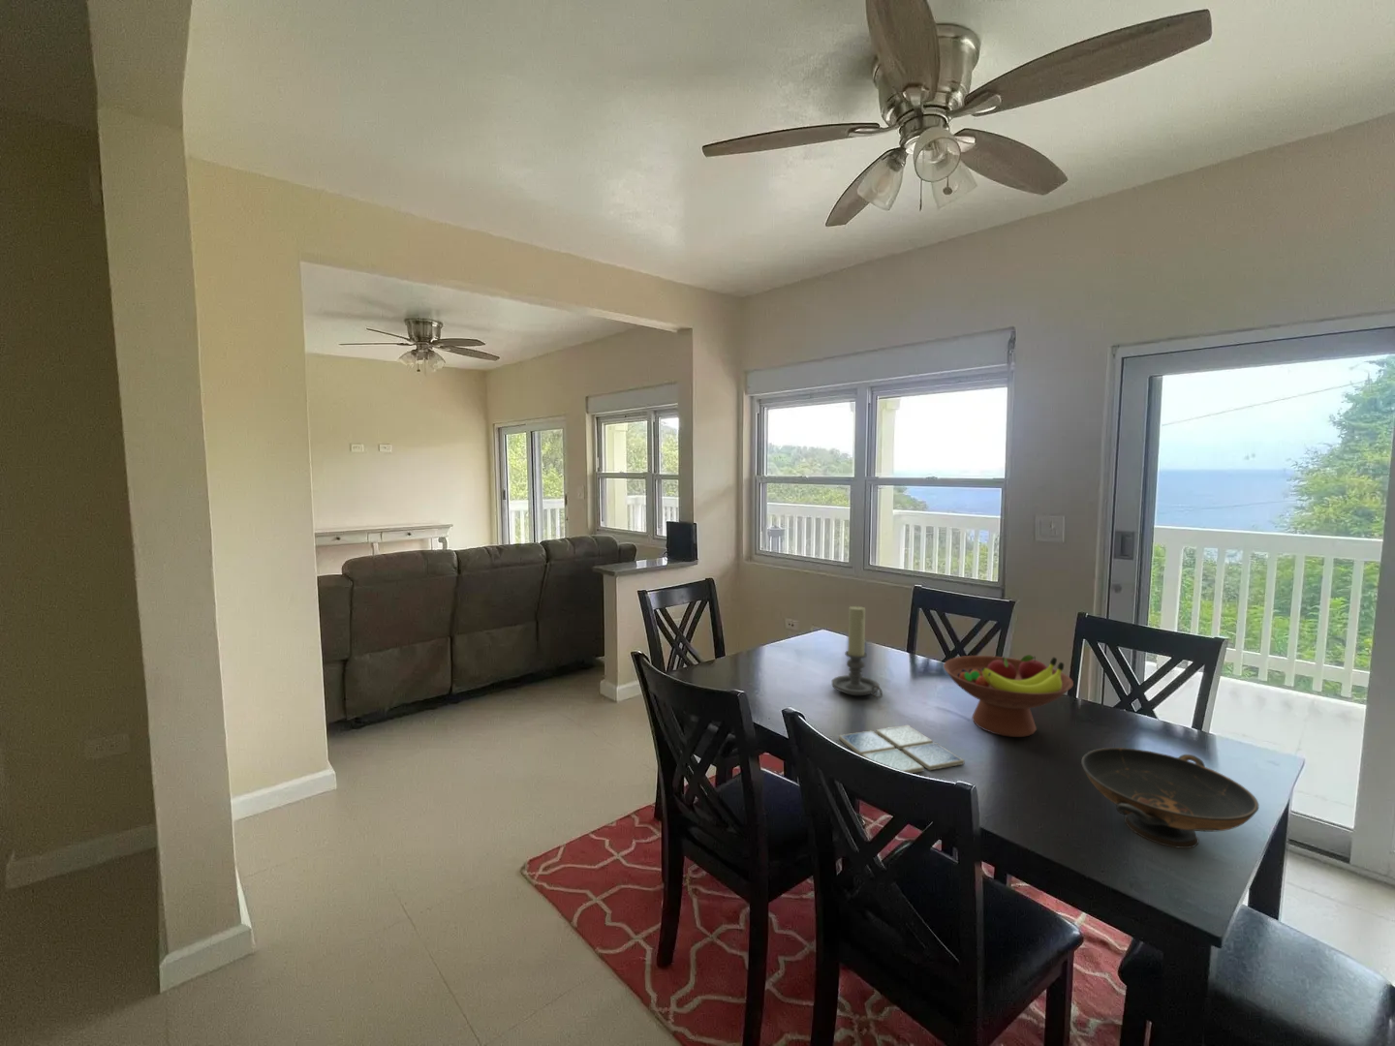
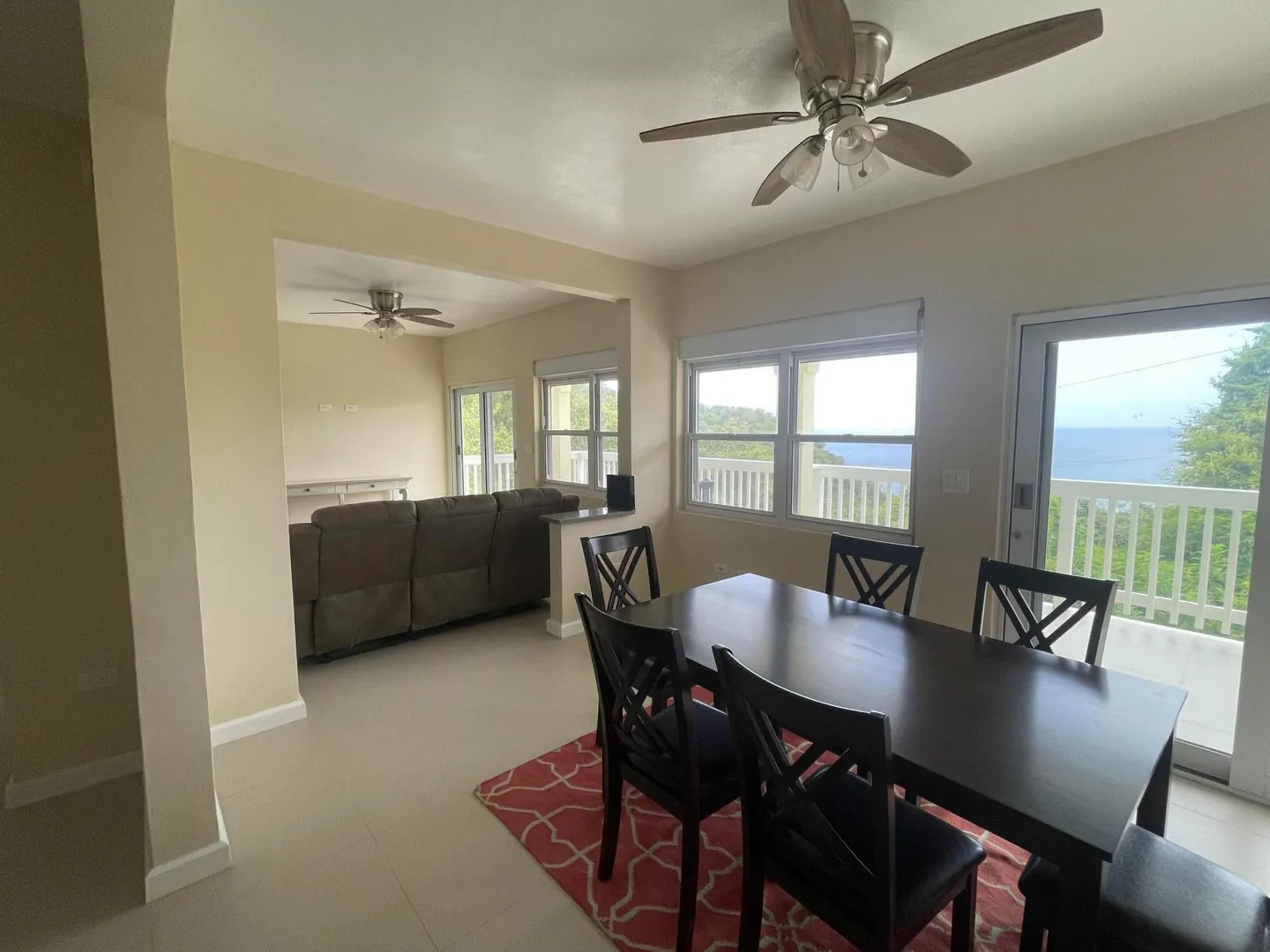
- drink coaster (899, 748)
- fruit bowl (1005, 689)
- candle holder (859, 649)
- decorative bowl (1161, 804)
